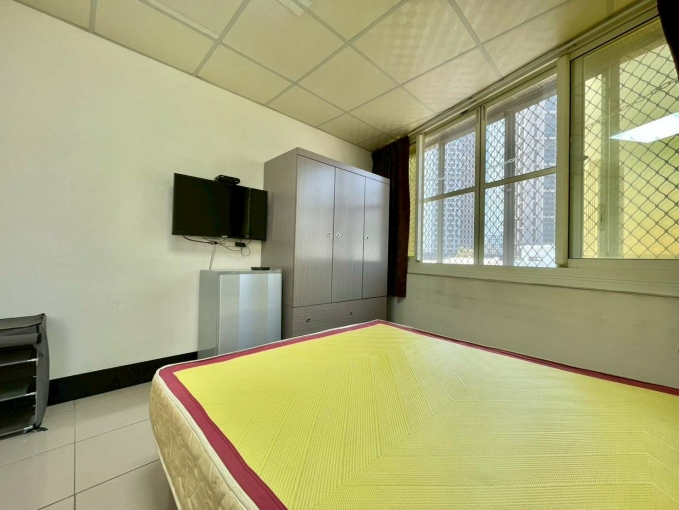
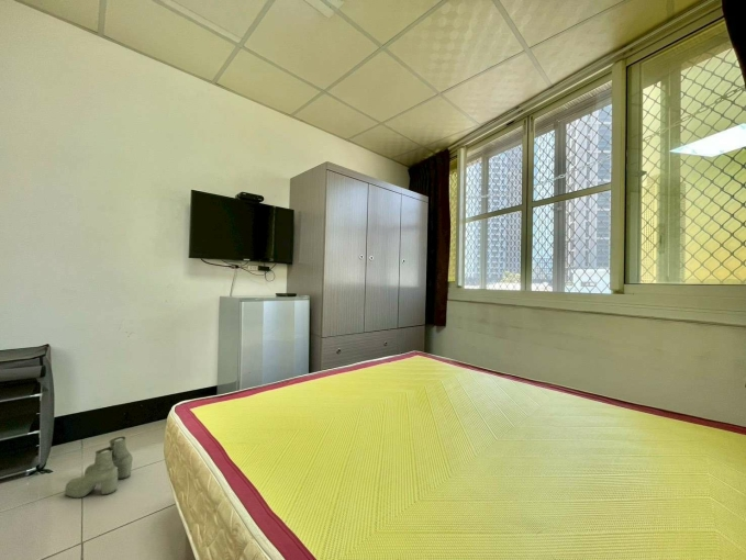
+ boots (101, 463)
